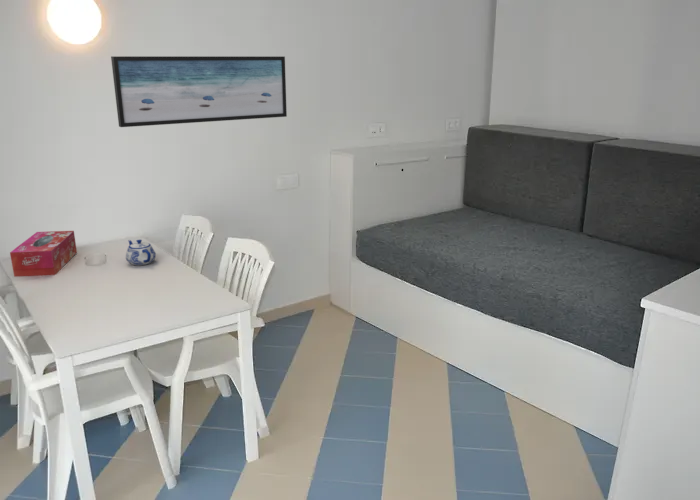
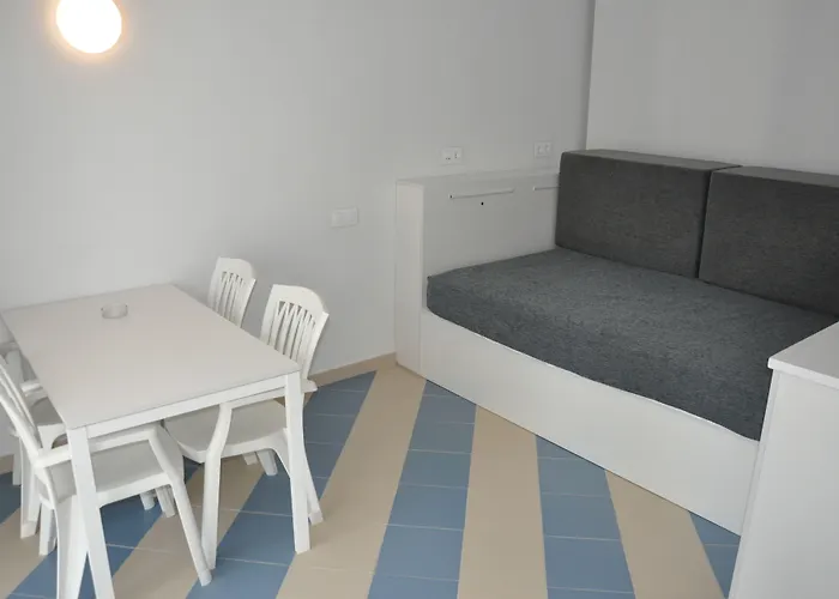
- wall art (207, 89)
- tissue box (45, 252)
- teapot (139, 250)
